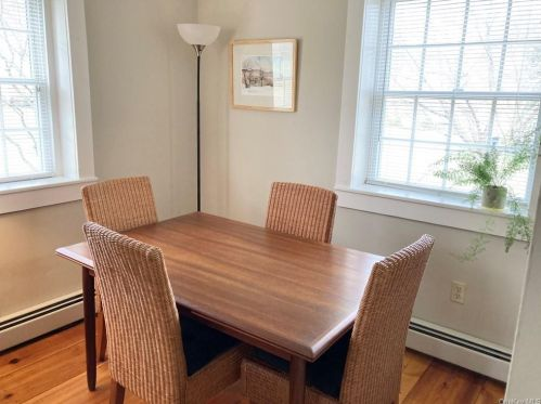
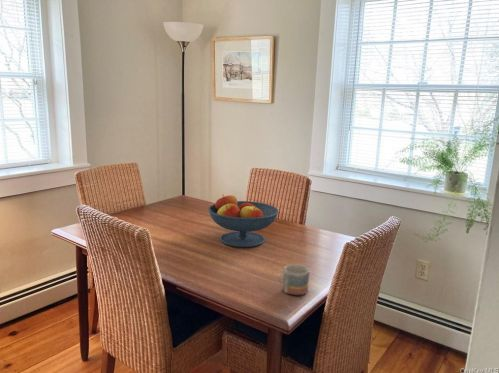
+ mug (292, 280)
+ fruit bowl (243, 219)
